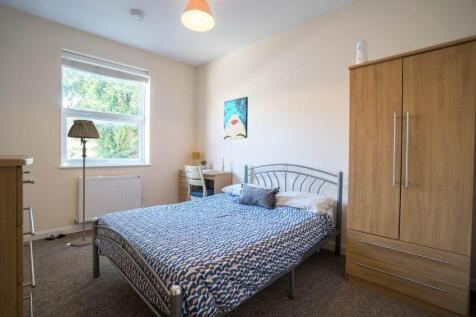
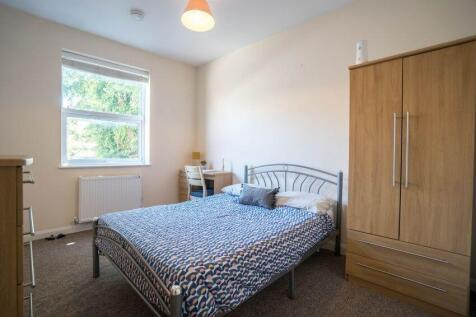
- floor lamp (83, 181)
- wall art (235, 119)
